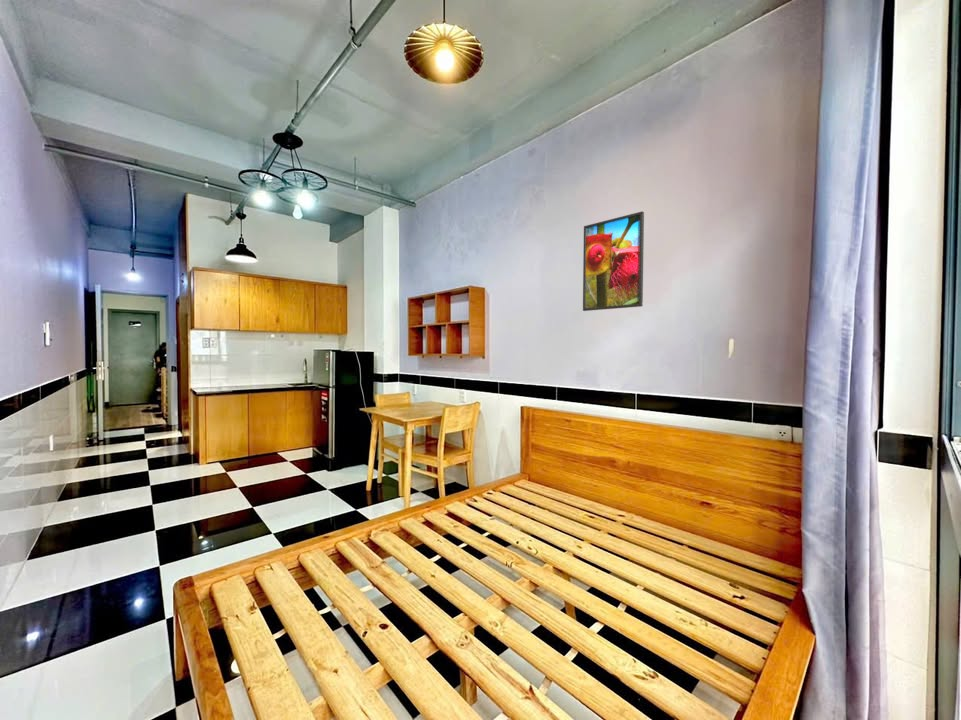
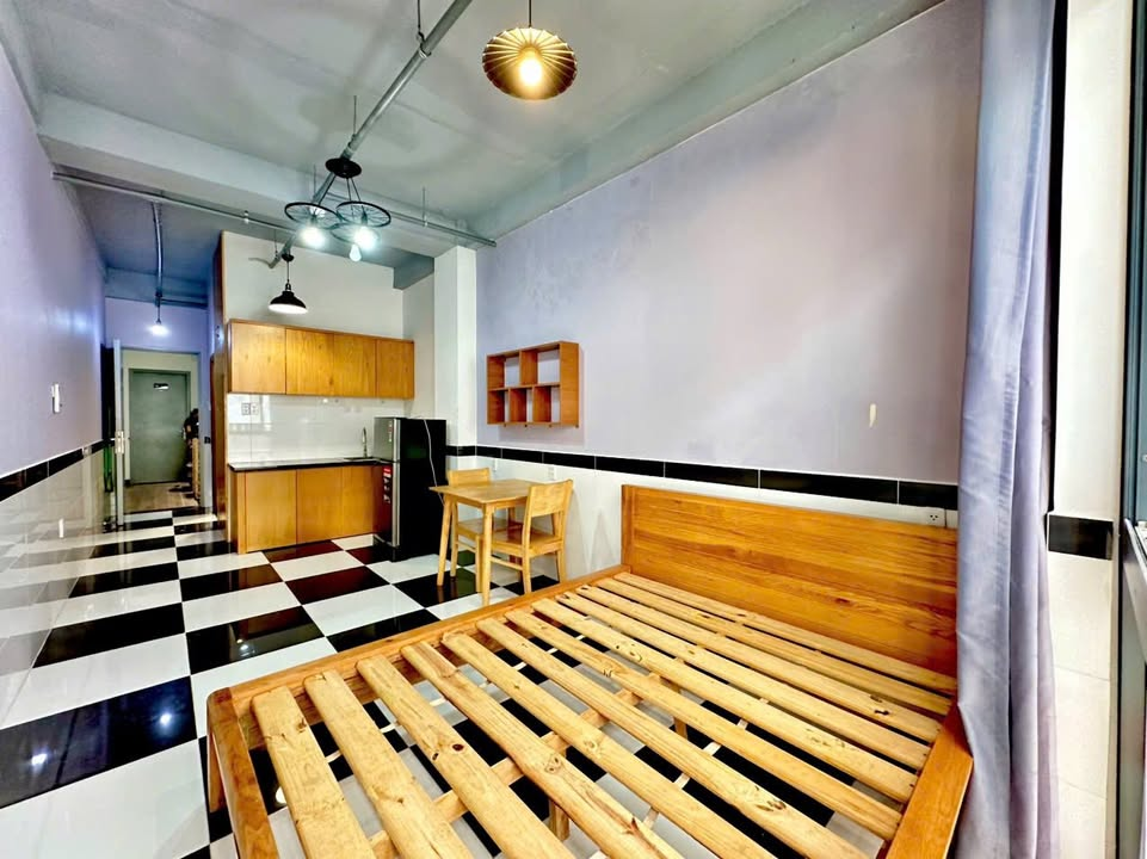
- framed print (611, 264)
